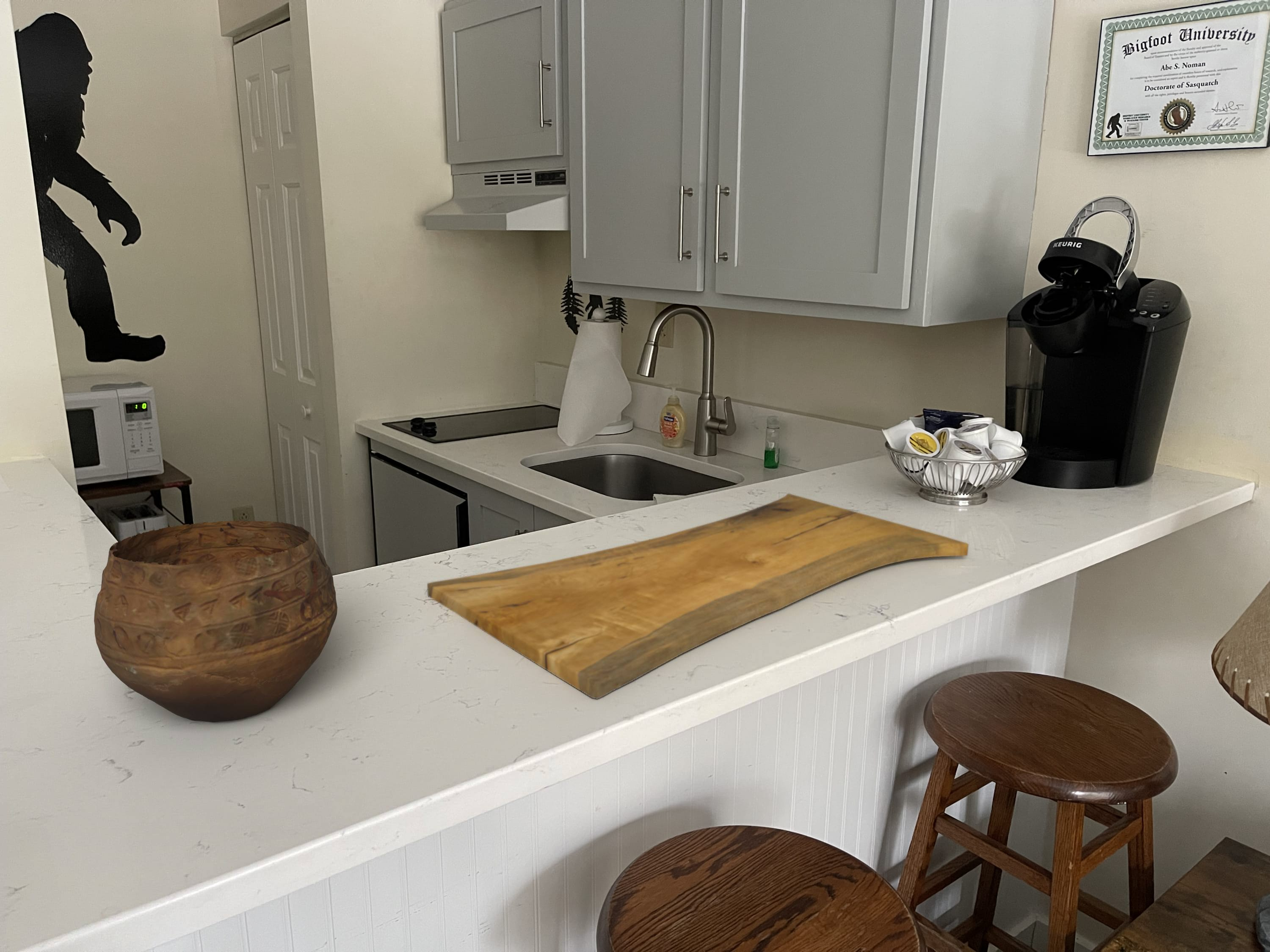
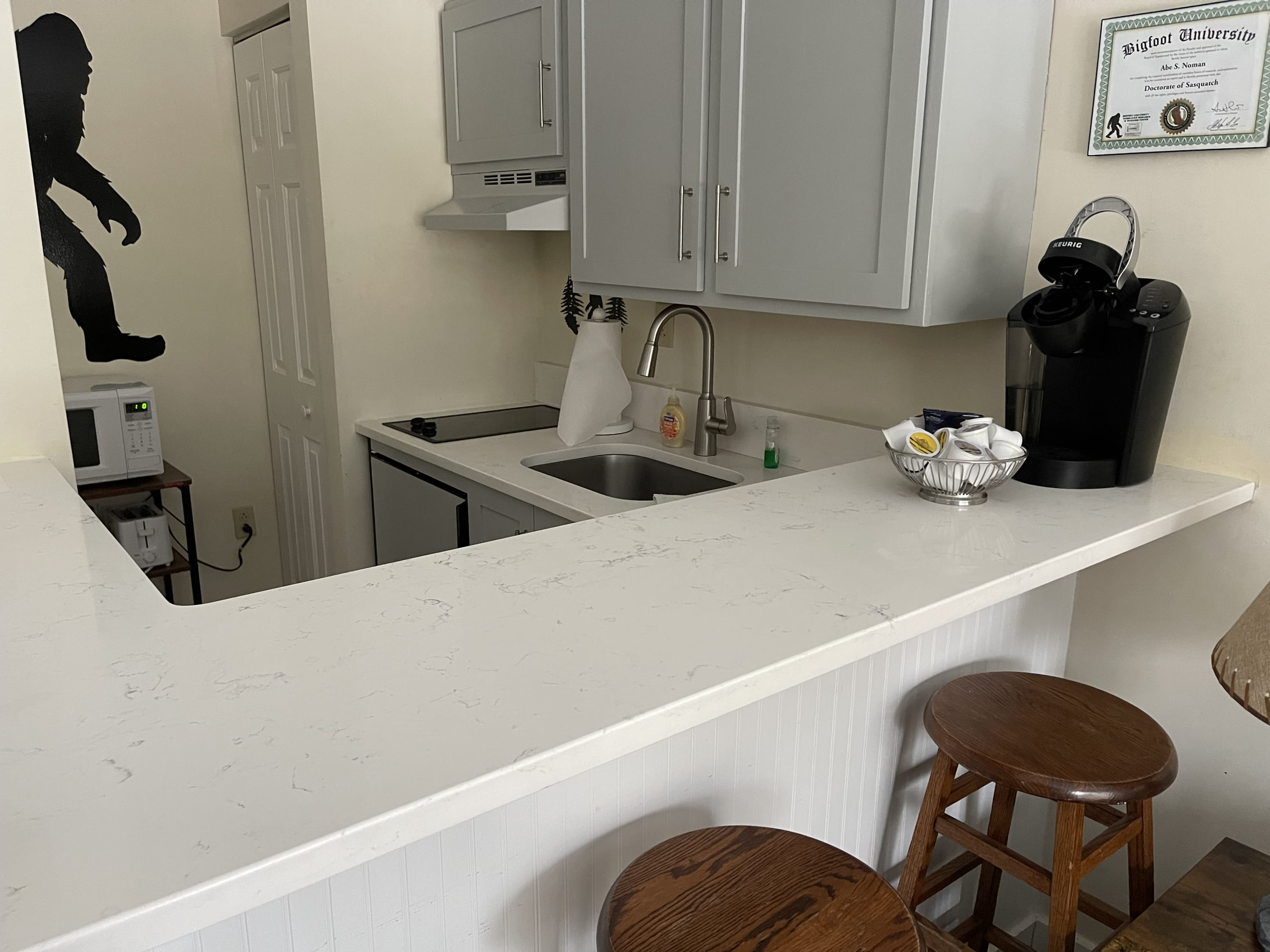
- cutting board (716, 568)
- bowl (223, 617)
